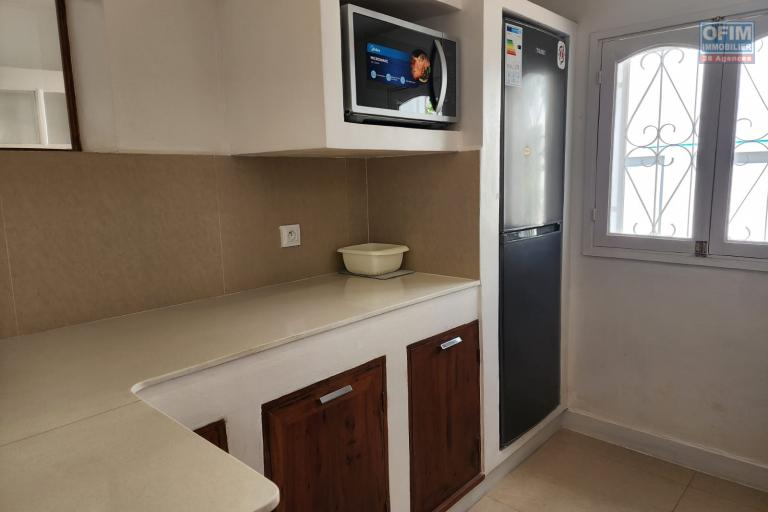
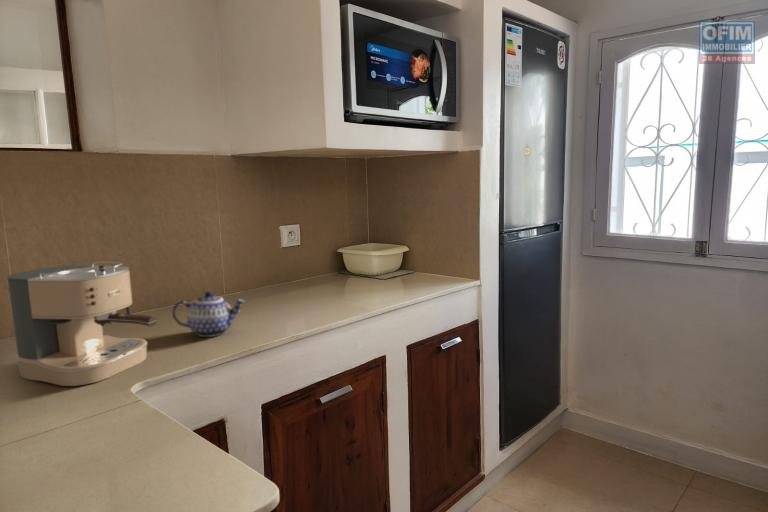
+ teapot (209, 312)
+ coffee maker (89, 316)
